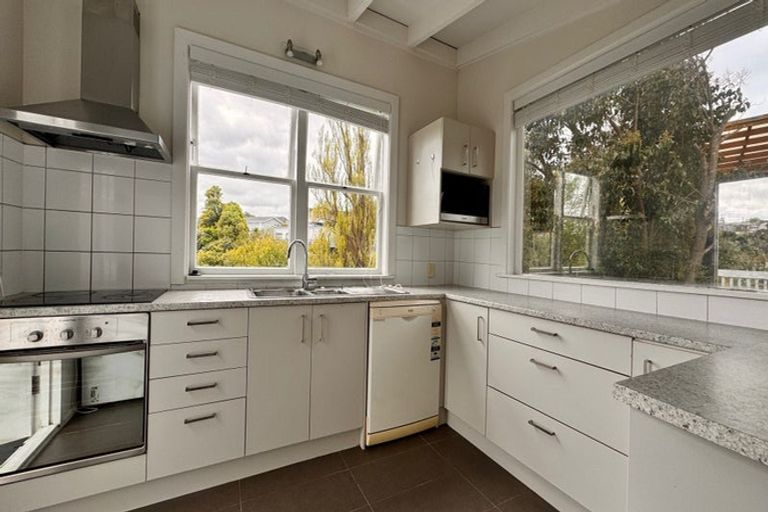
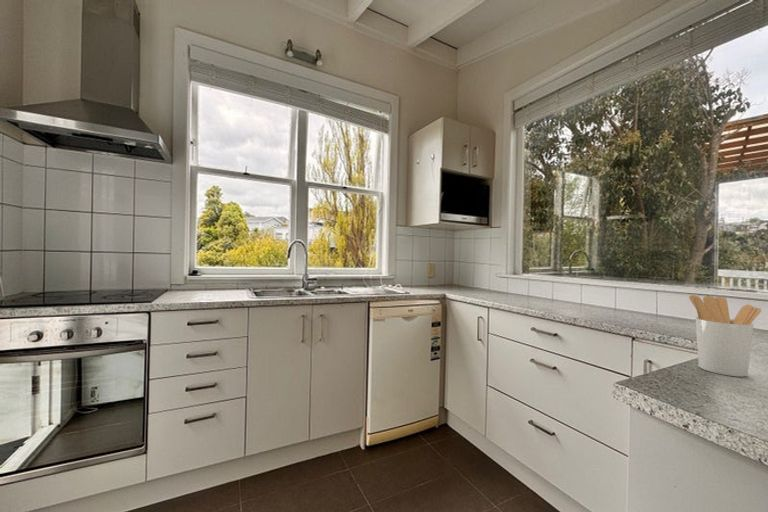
+ utensil holder (717, 331)
